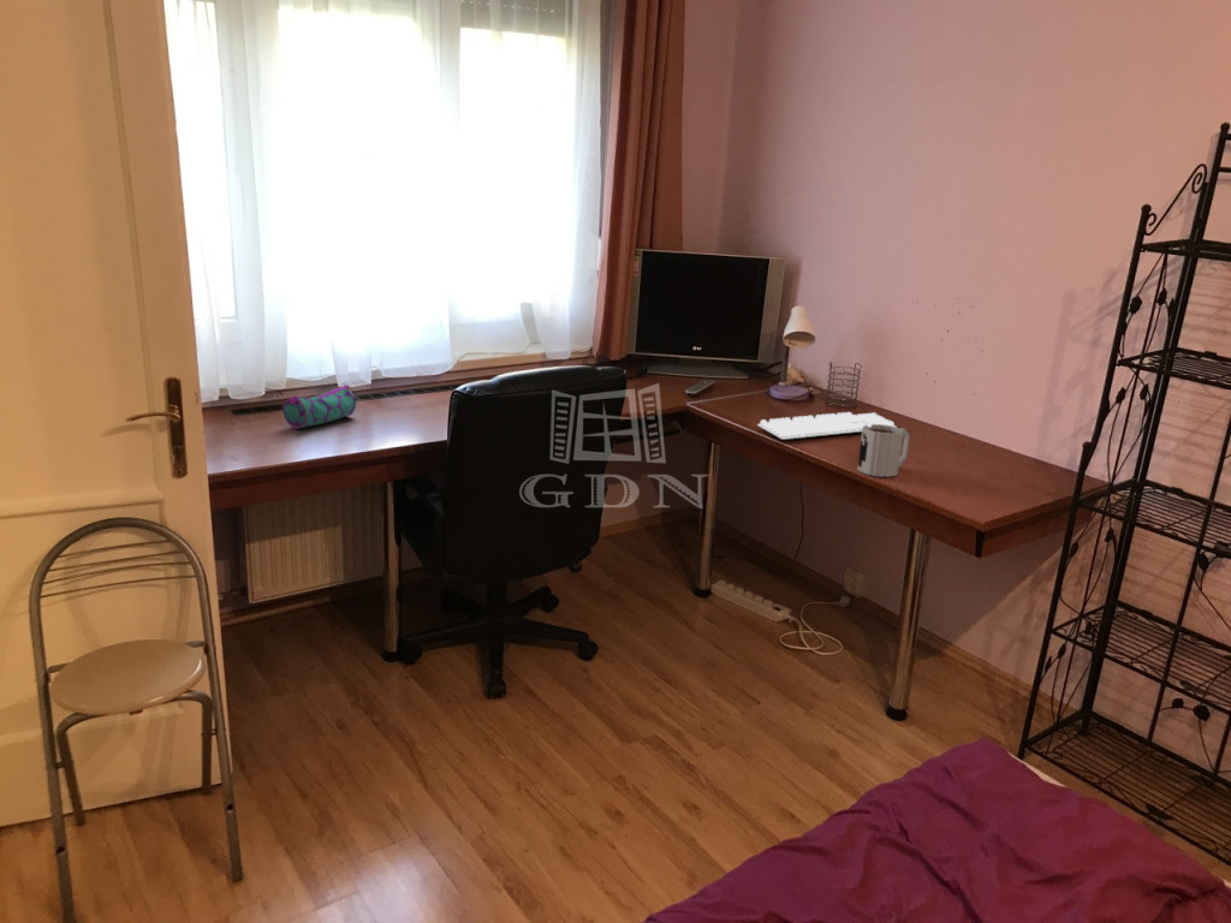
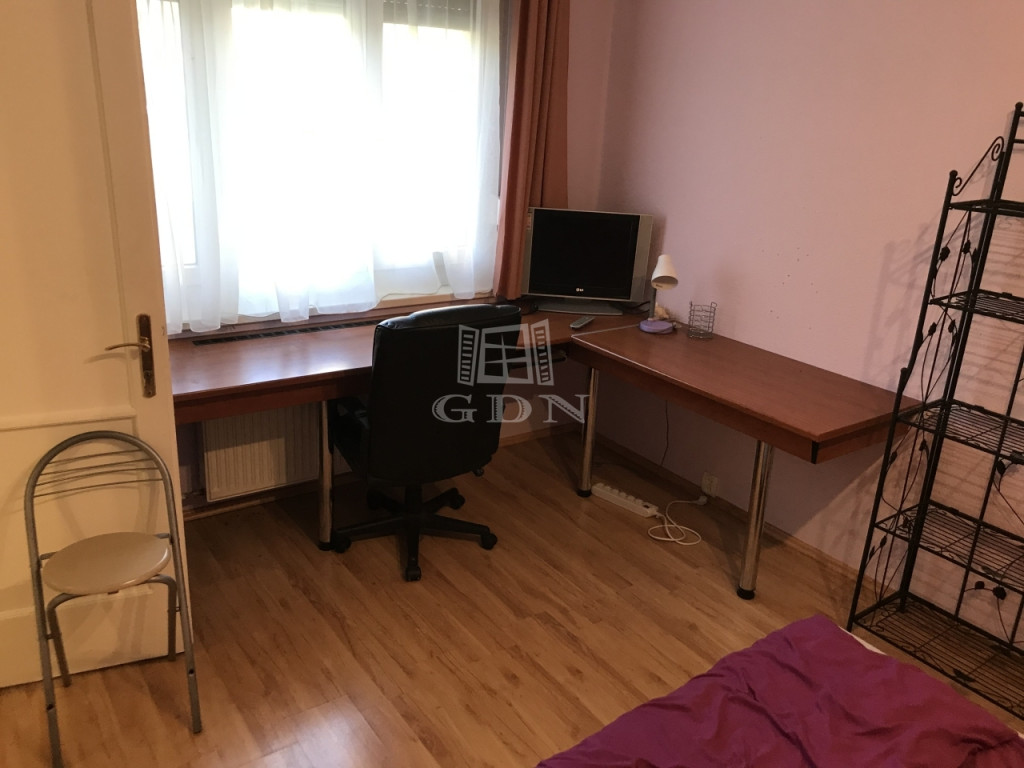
- mug (886, 448)
- pencil case (320, 406)
- keyboard (828, 424)
